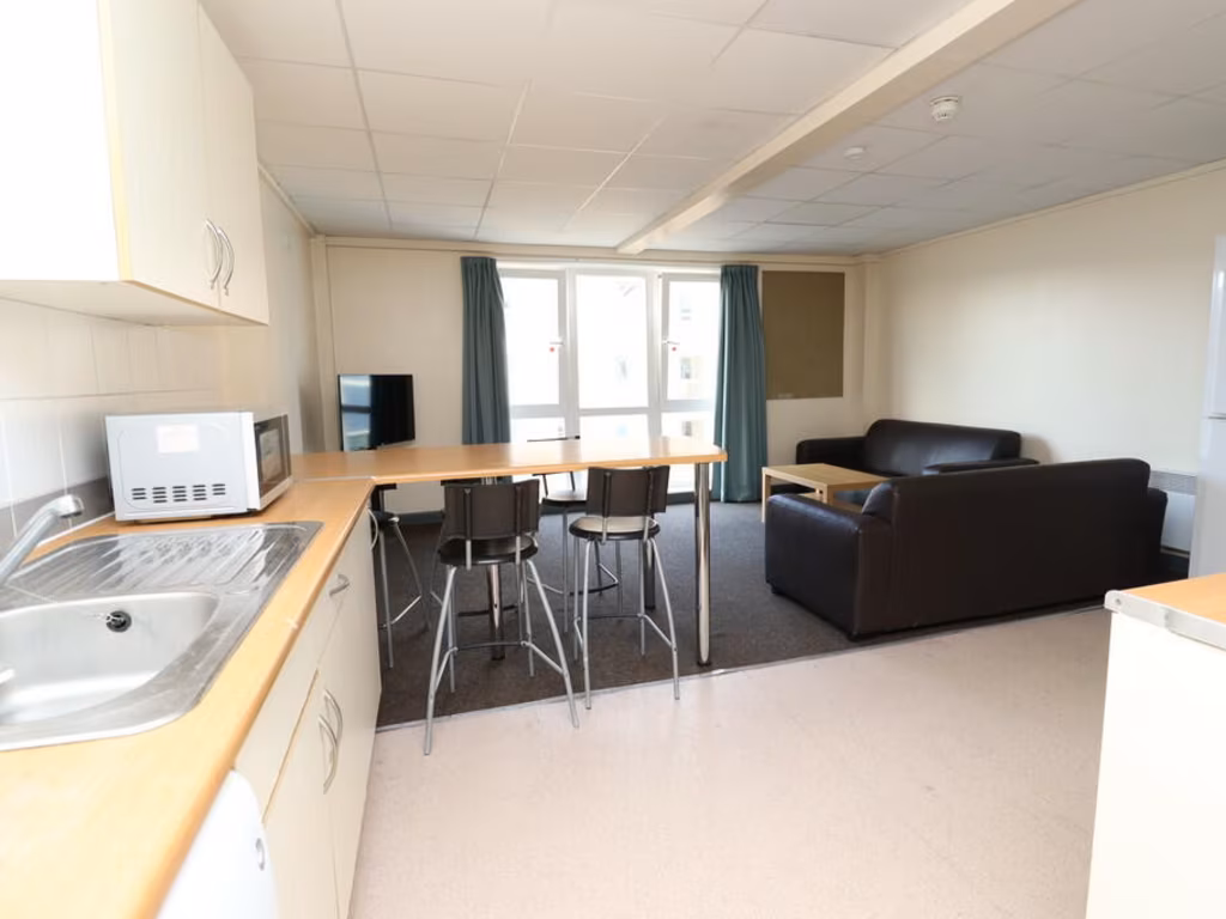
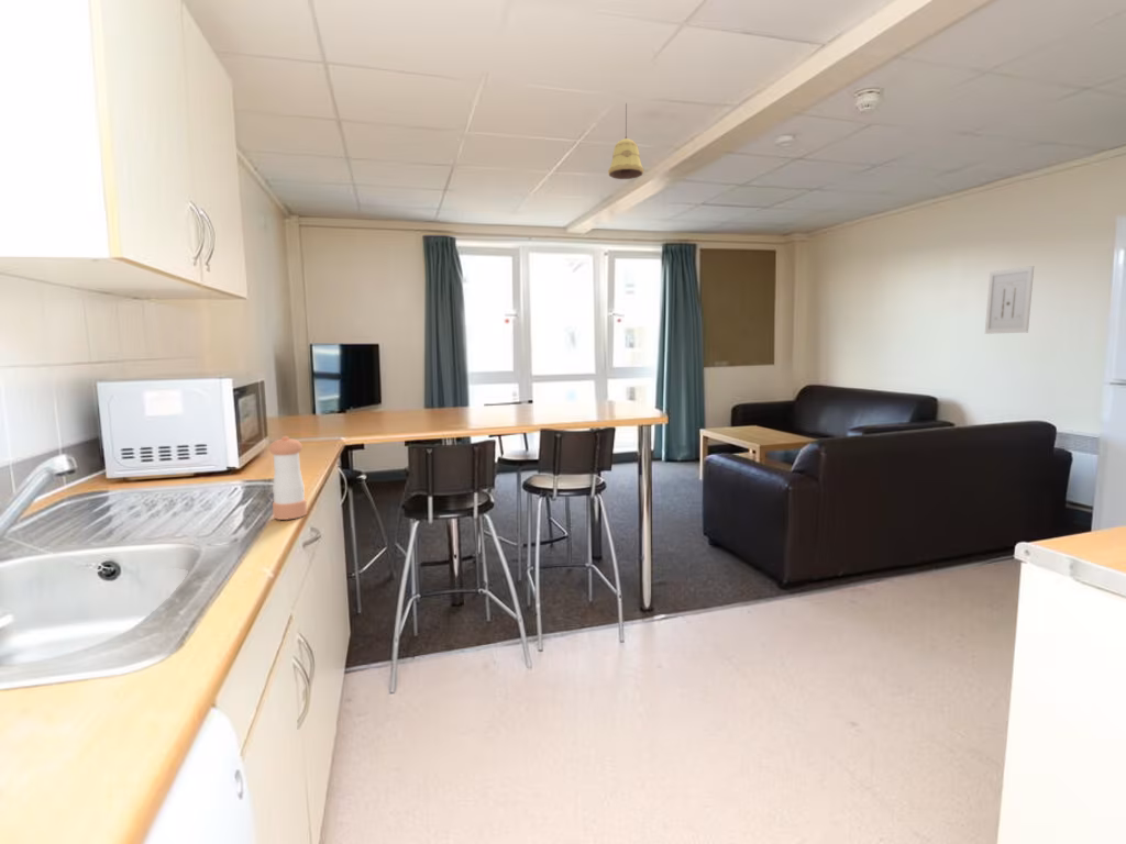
+ pepper shaker (287, 476)
+ wall art (1008, 301)
+ pendant light (626, 141)
